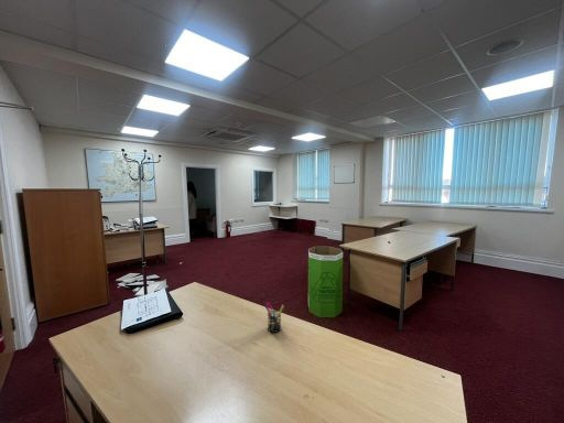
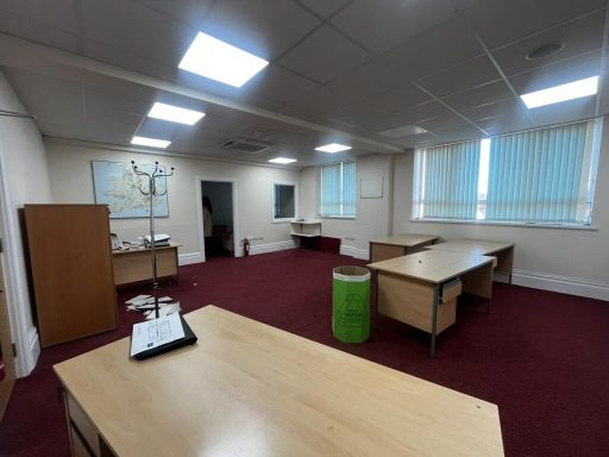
- pen holder (273, 316)
